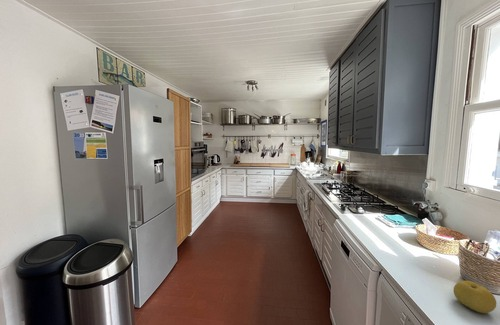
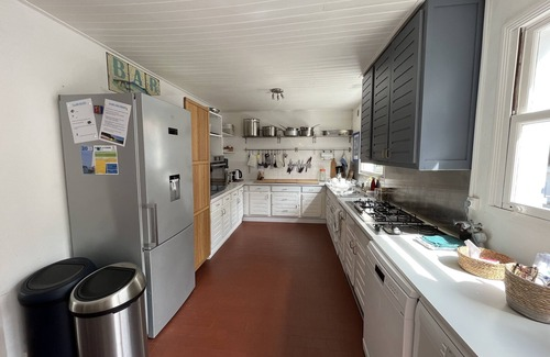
- fruit (473, 295)
